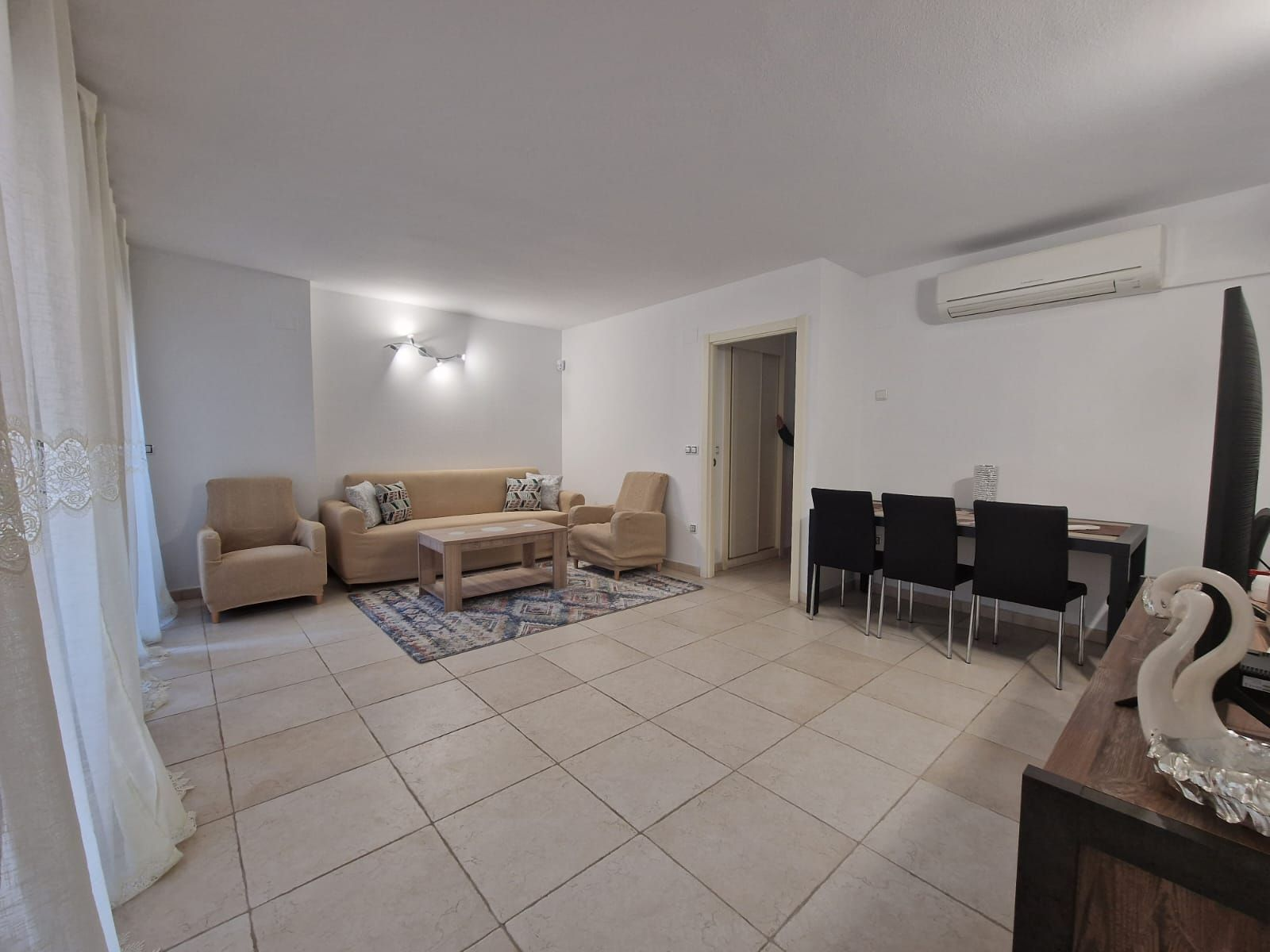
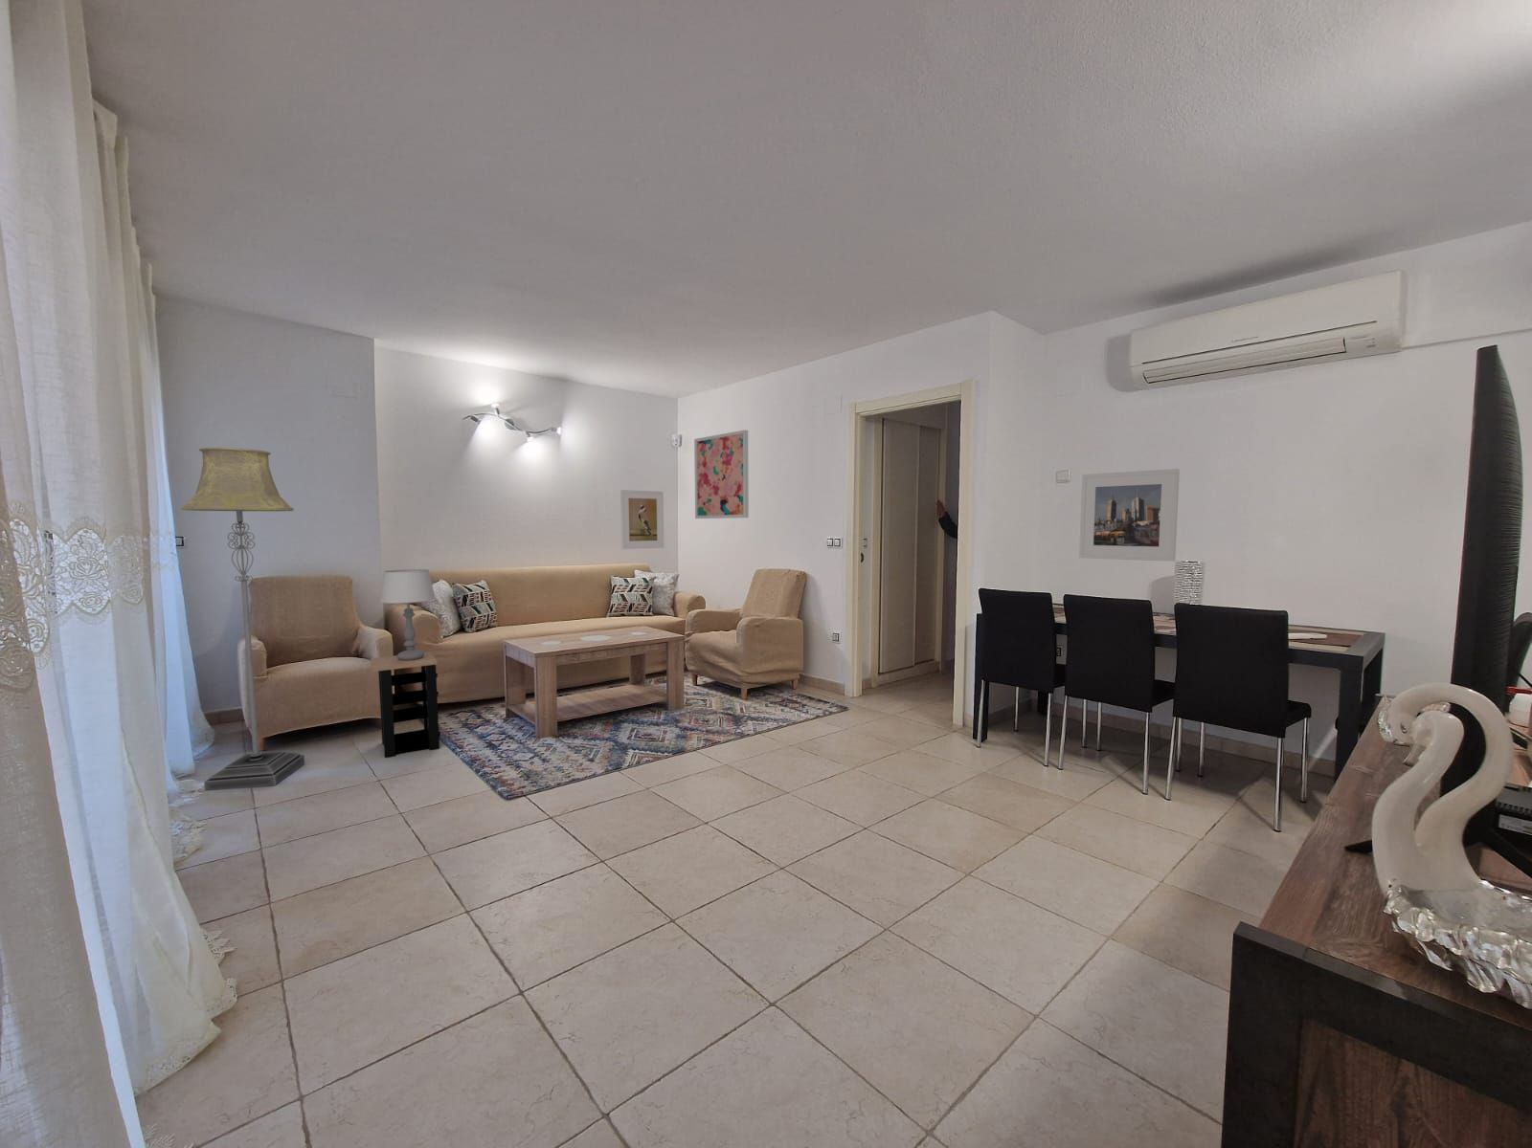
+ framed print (643, 520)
+ wall art (720, 476)
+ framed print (1125, 516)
+ side table (407, 702)
+ floor lamp (247, 616)
+ table lamp (408, 614)
